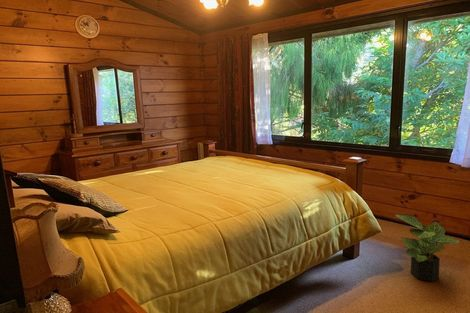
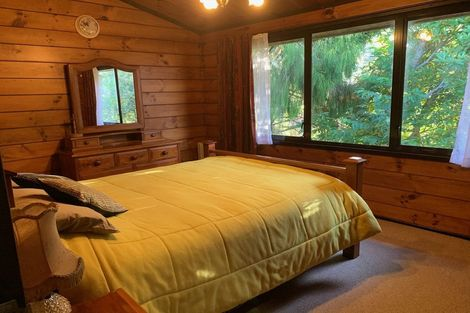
- potted plant (423, 245)
